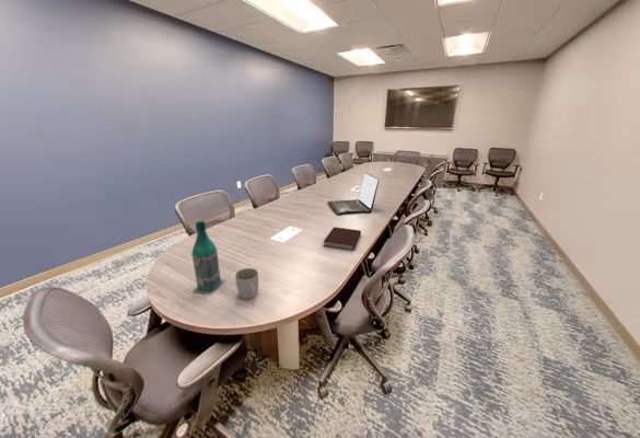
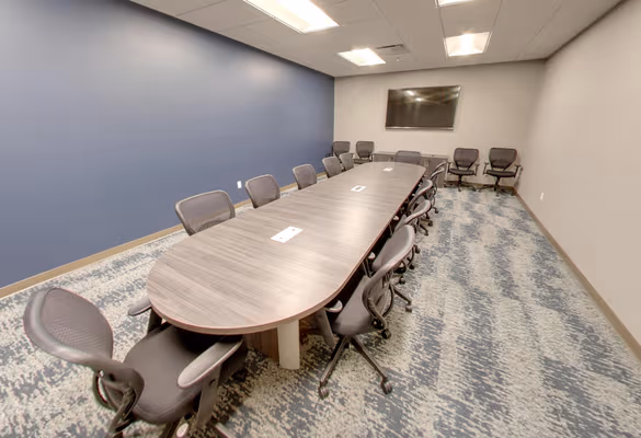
- notebook (342, 238)
- mug (248, 286)
- bottle (205, 255)
- laptop (359, 194)
